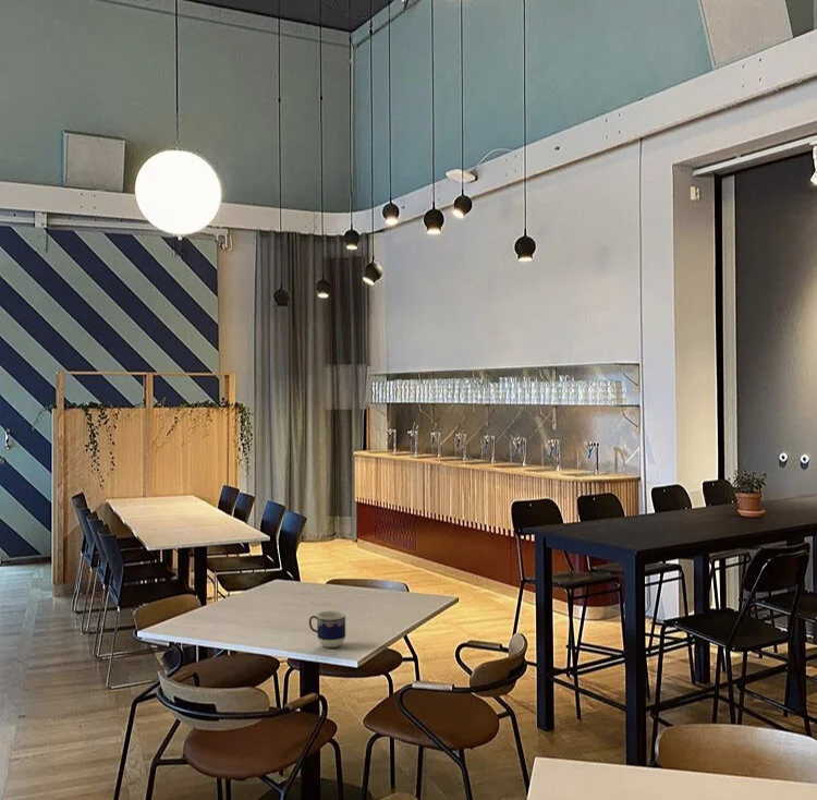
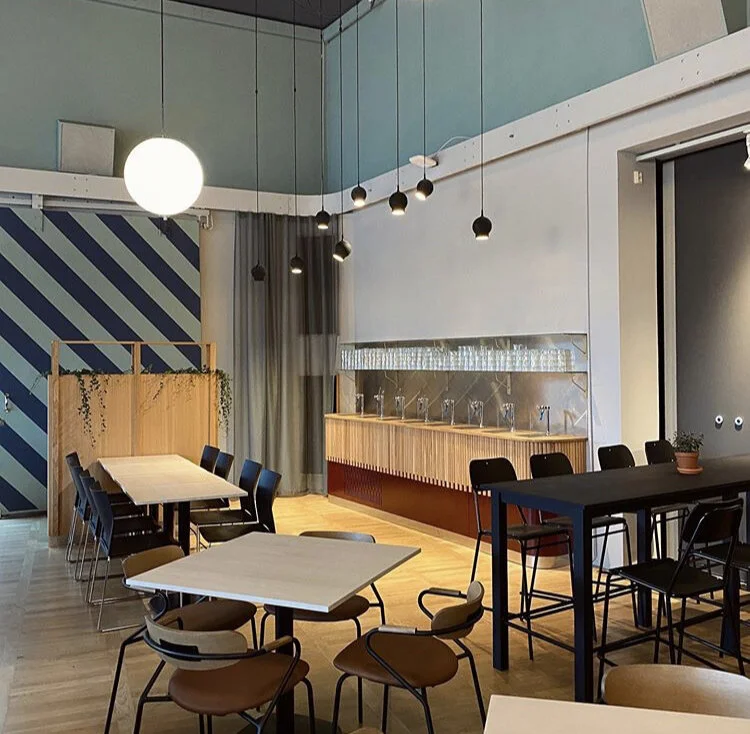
- cup (327, 629)
